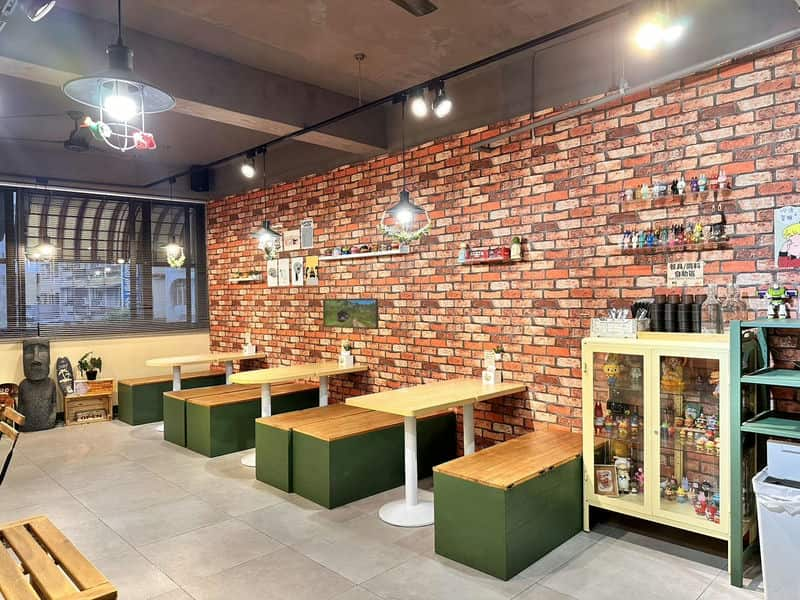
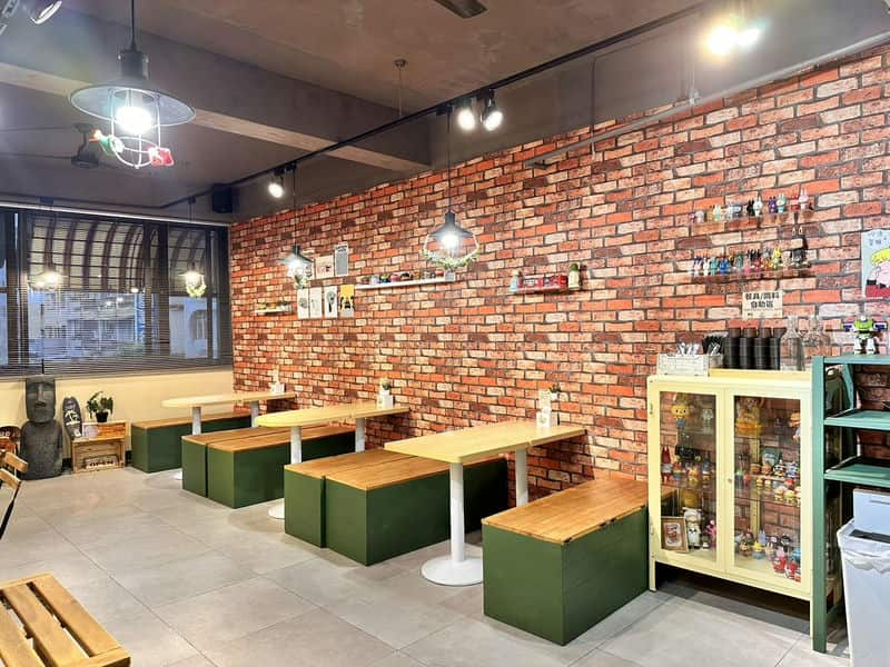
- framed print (349, 313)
